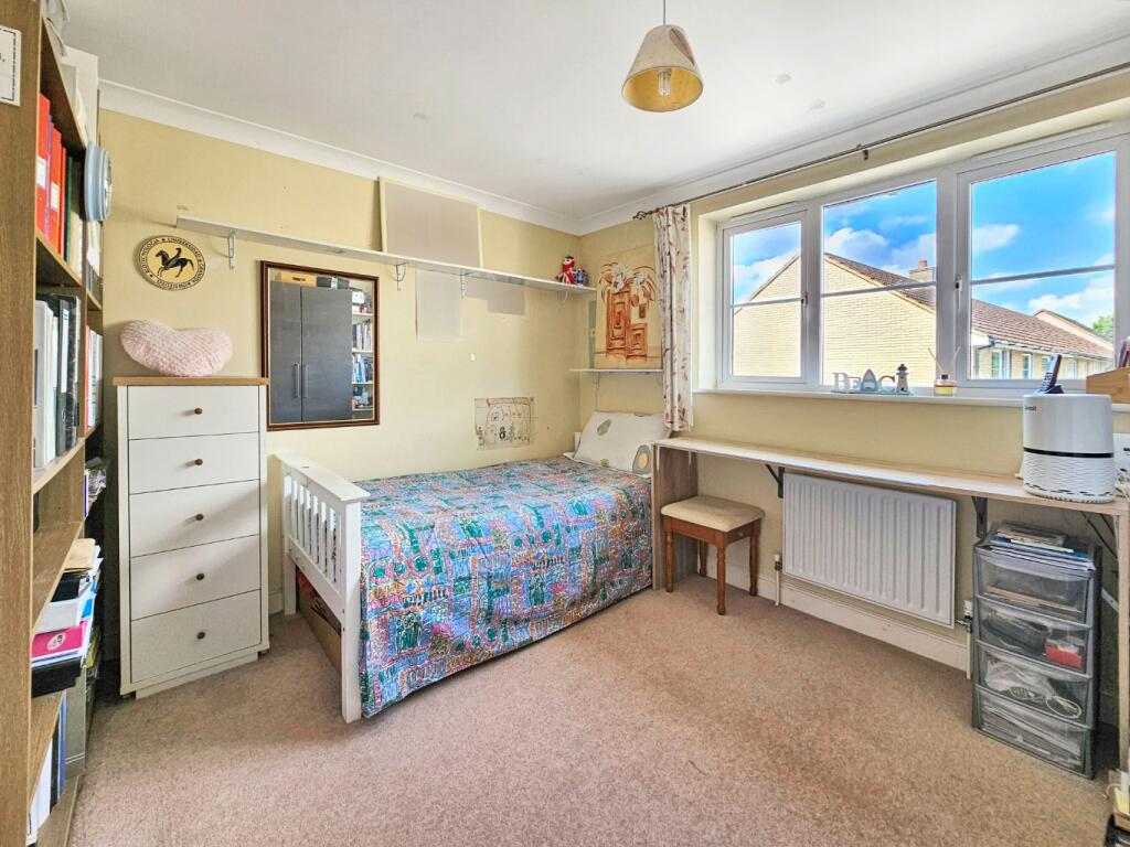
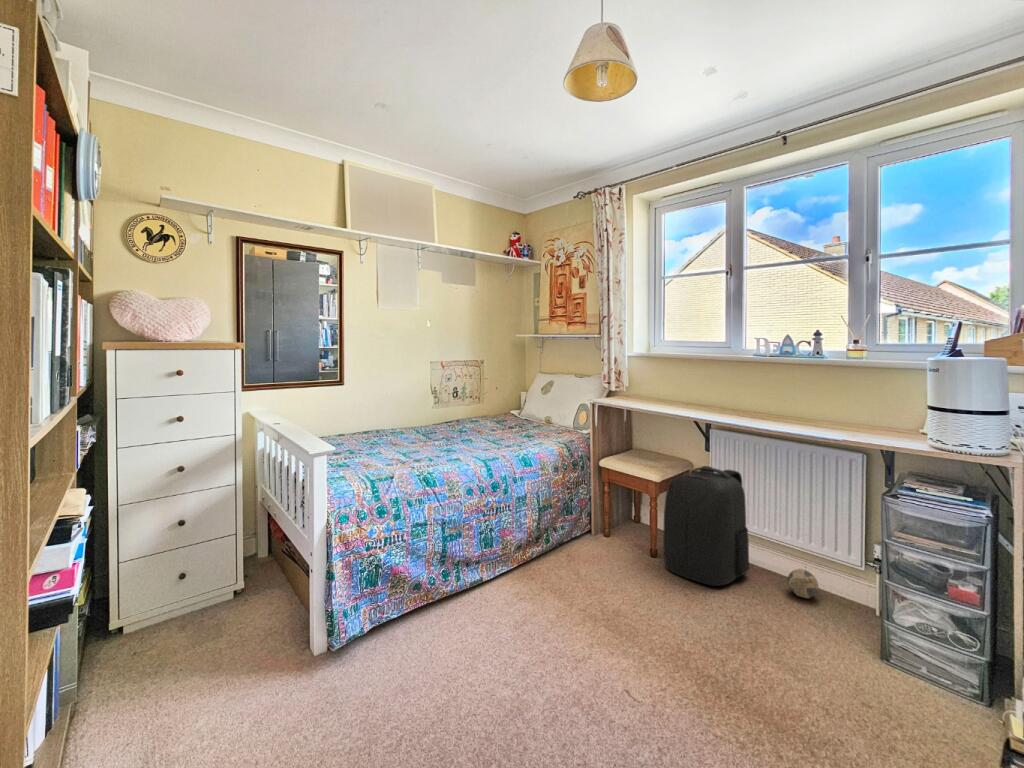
+ ball (806, 579)
+ backpack (708, 517)
